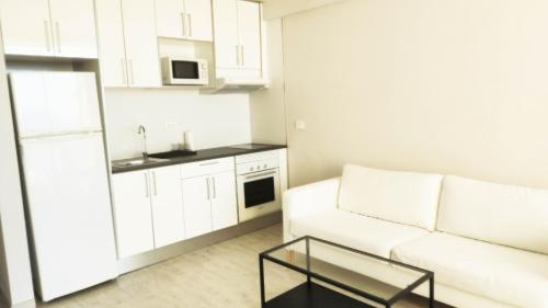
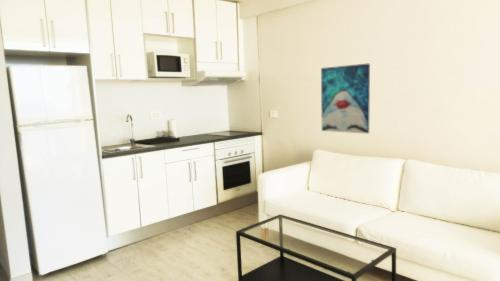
+ wall art (344, 99)
